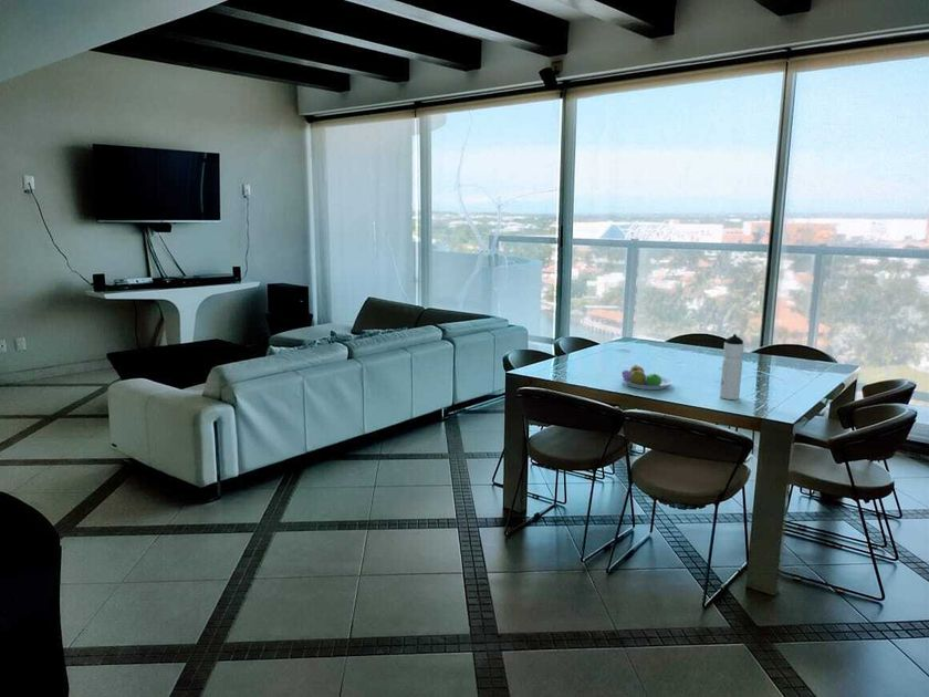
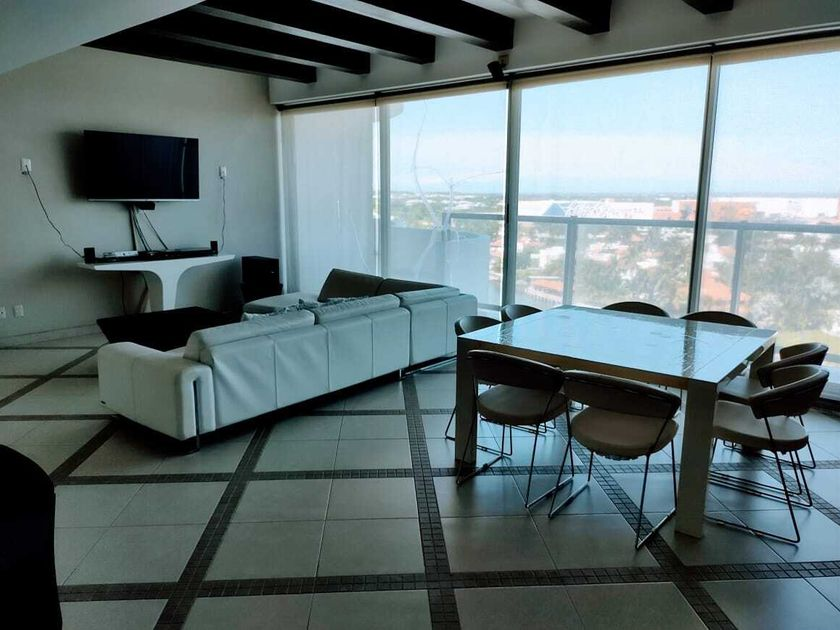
- fruit bowl (647, 375)
- water bottle (732, 365)
